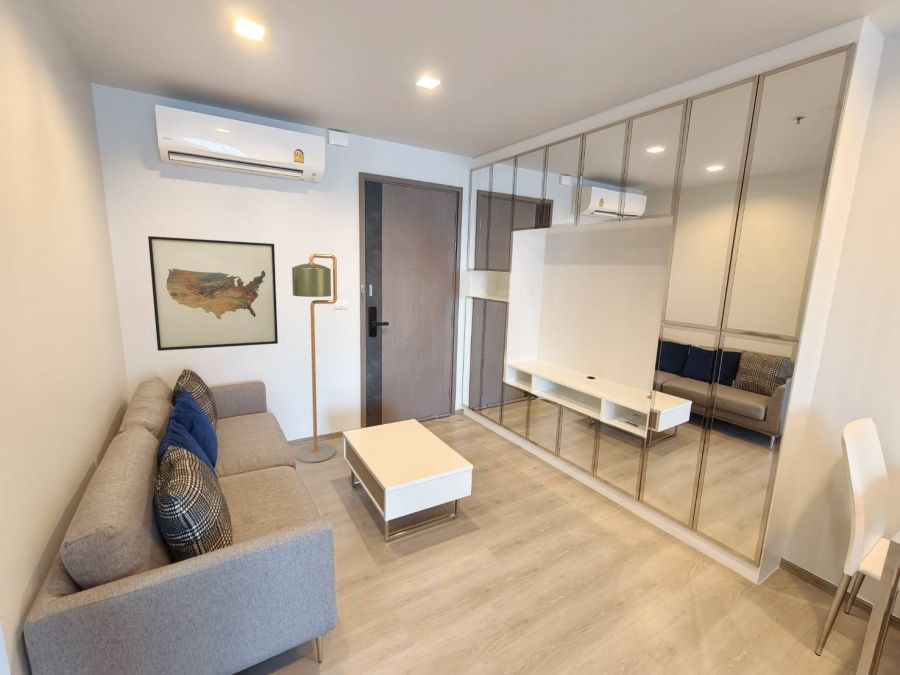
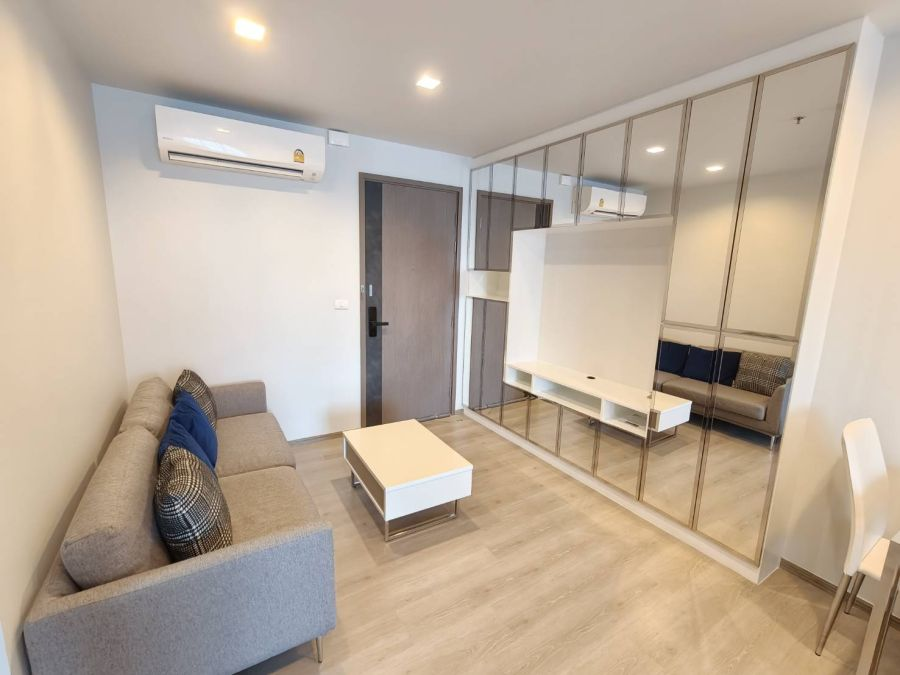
- wall art (218, 294)
- floor lamp (314, 357)
